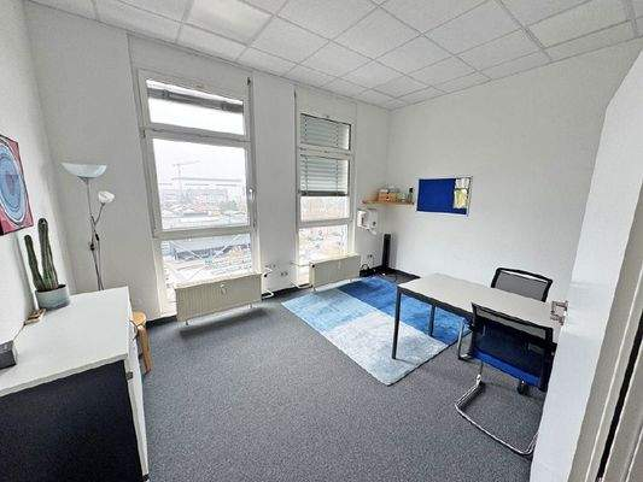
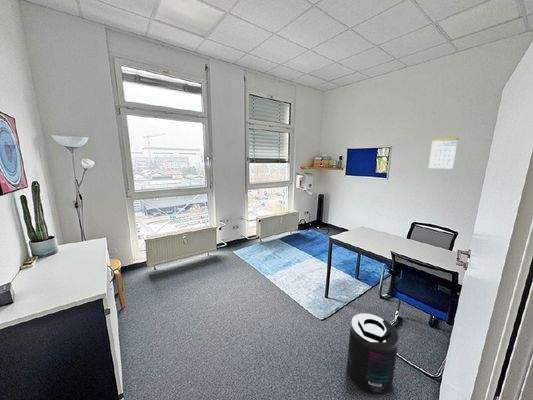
+ calendar (443, 150)
+ supplement container (371, 350)
